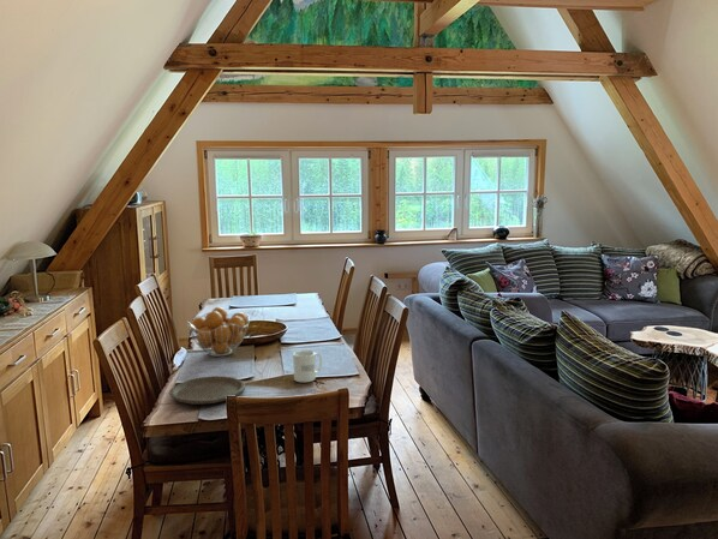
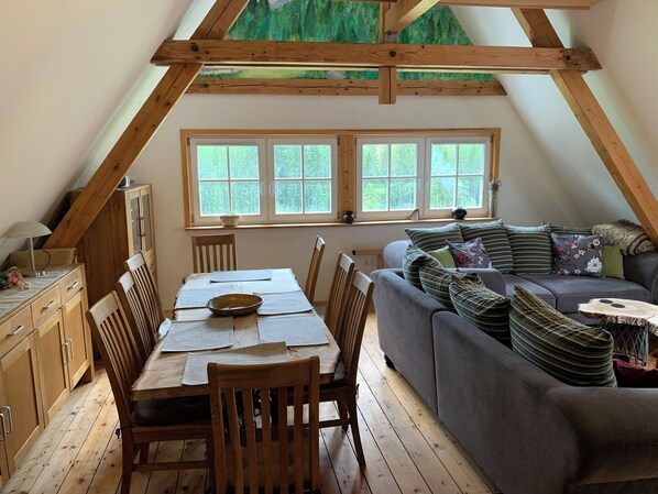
- plate (208, 390)
- mug (306, 365)
- fruit basket (219, 330)
